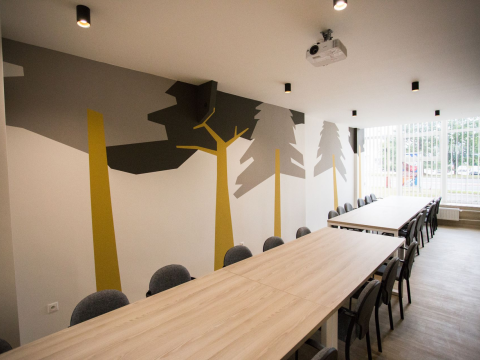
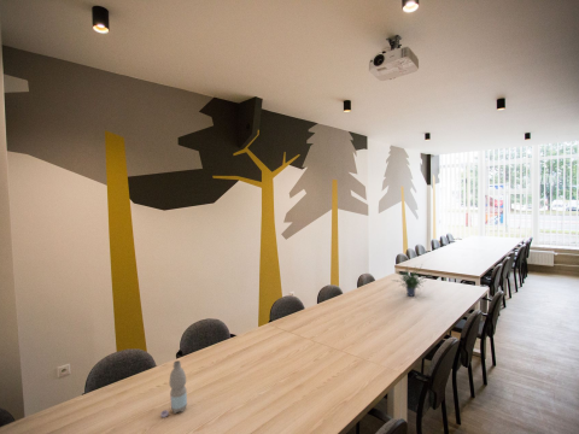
+ water bottle (172, 387)
+ potted plant (411, 278)
